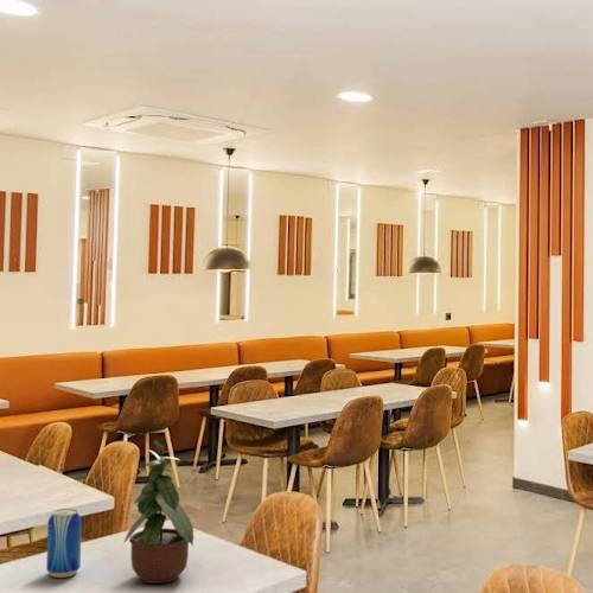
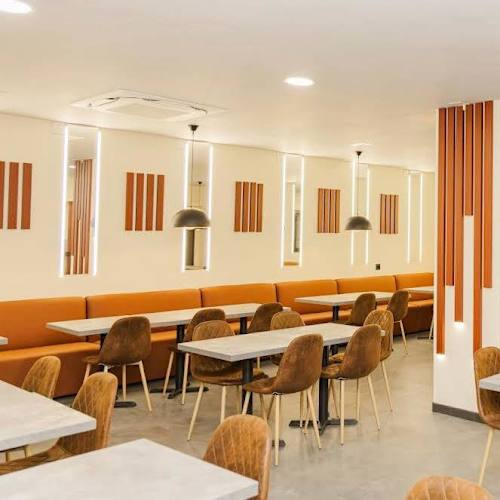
- beer can (64, 542)
- potted plant (160, 506)
